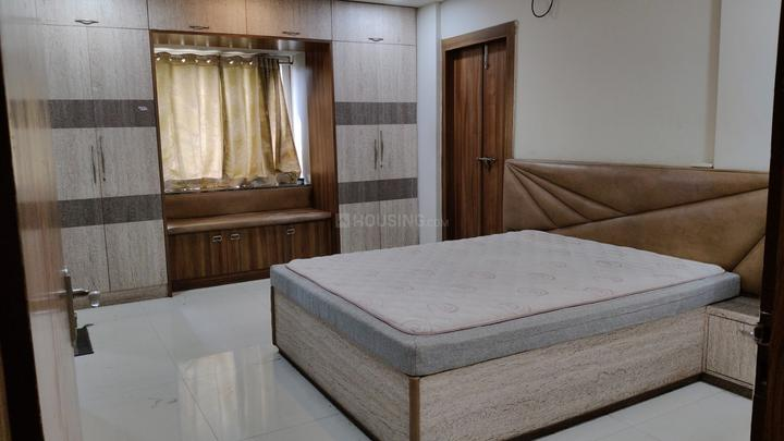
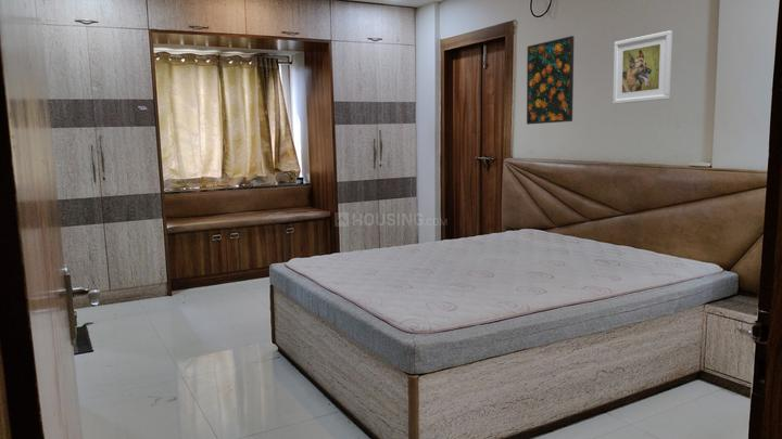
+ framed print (641, 69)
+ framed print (548, 82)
